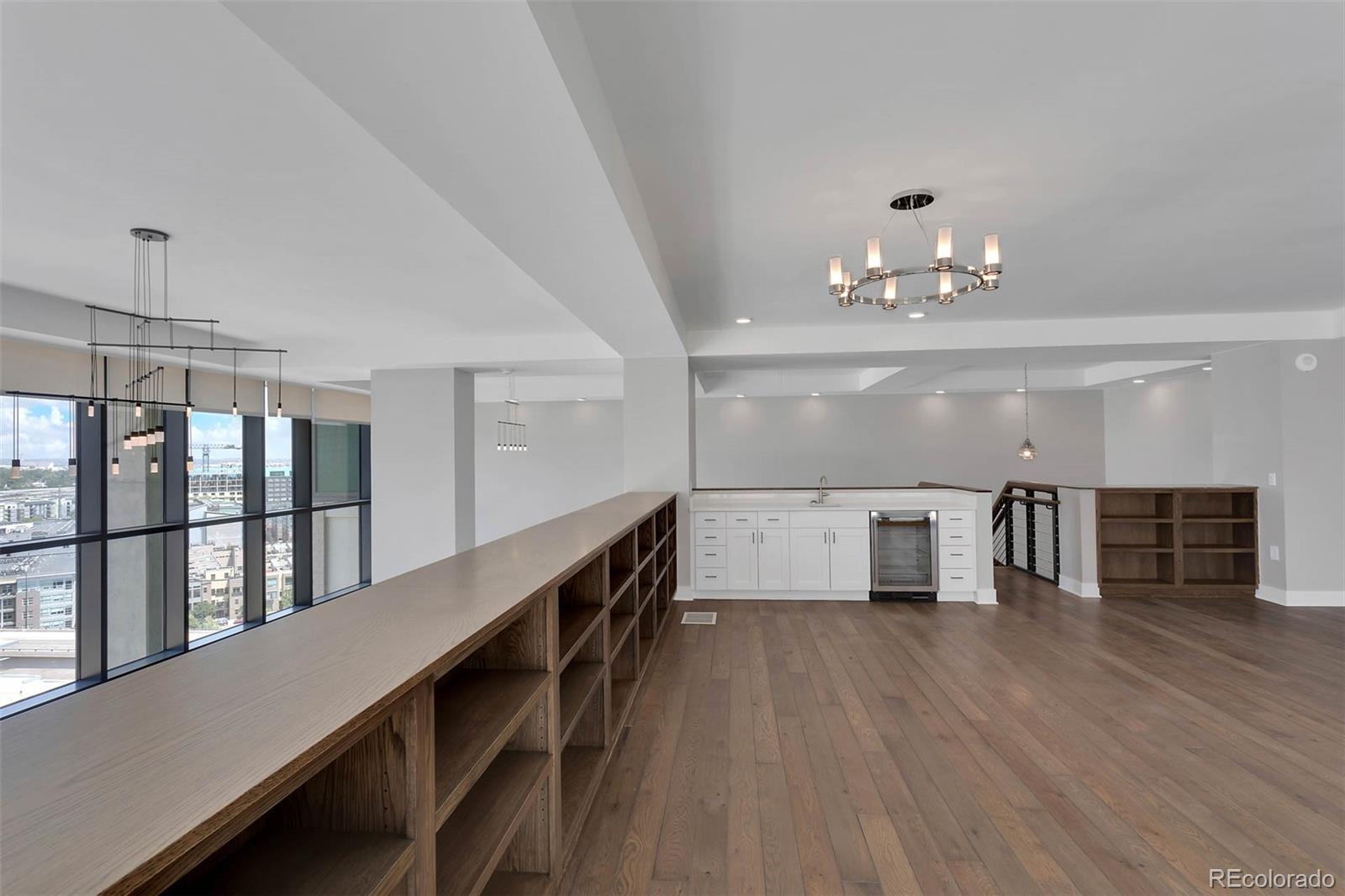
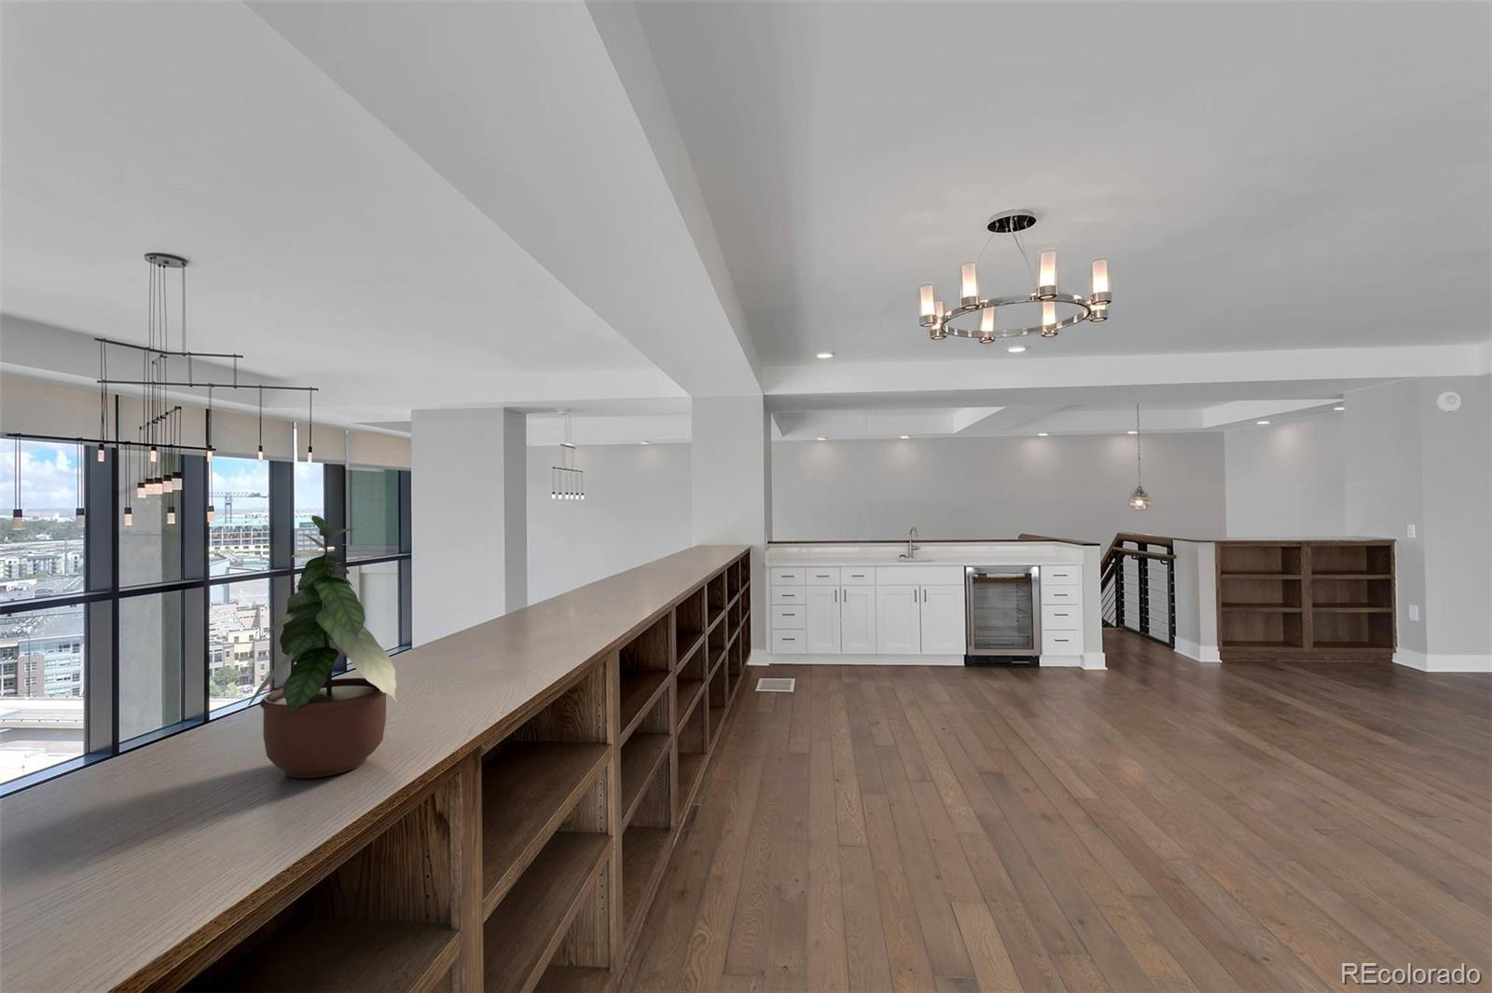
+ potted plant (328, 637)
